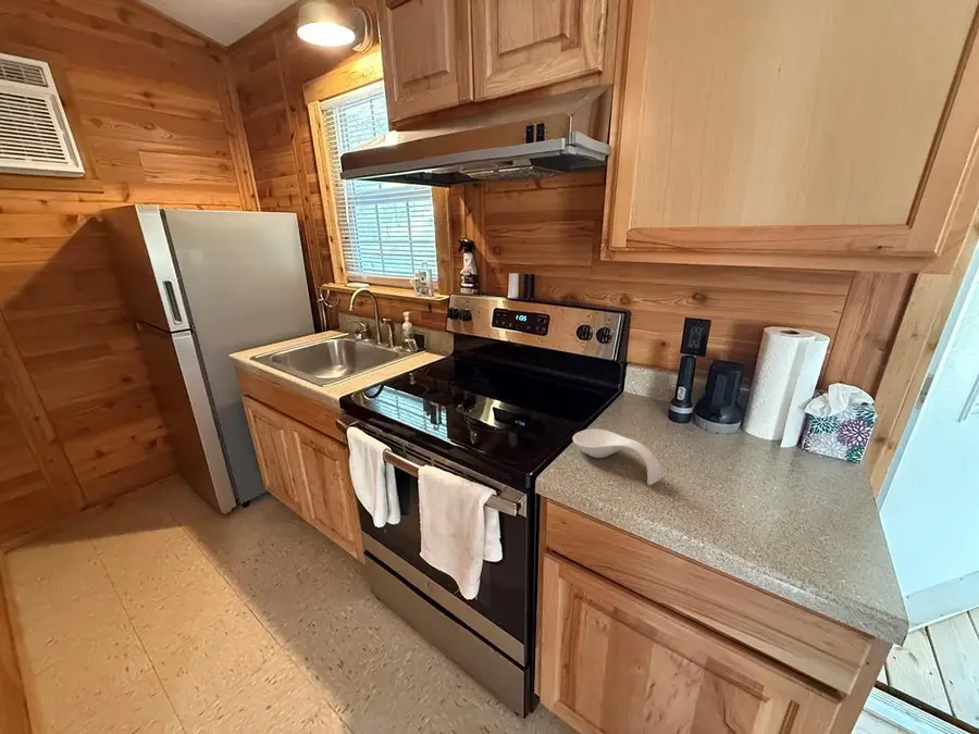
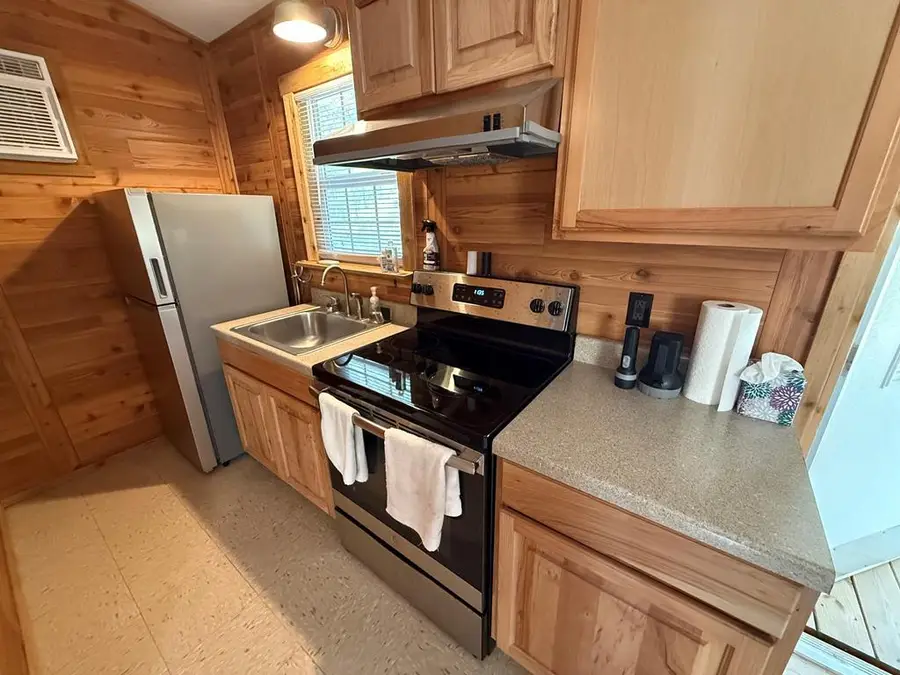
- spoon rest (615, 448)
